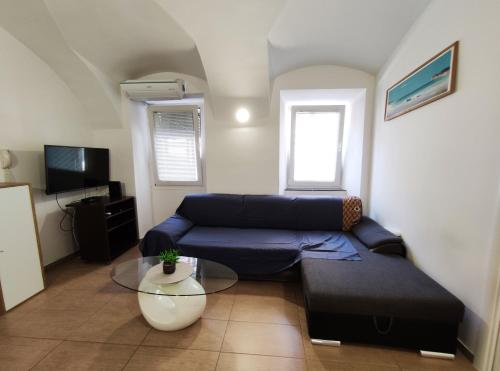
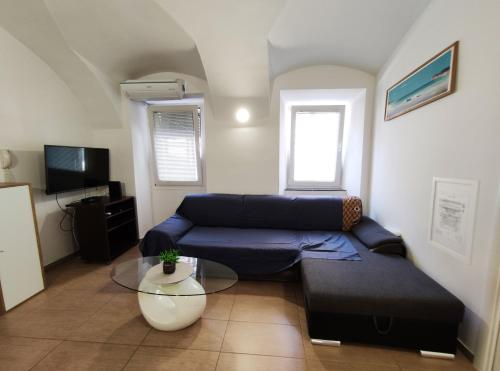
+ wall art (450, 216)
